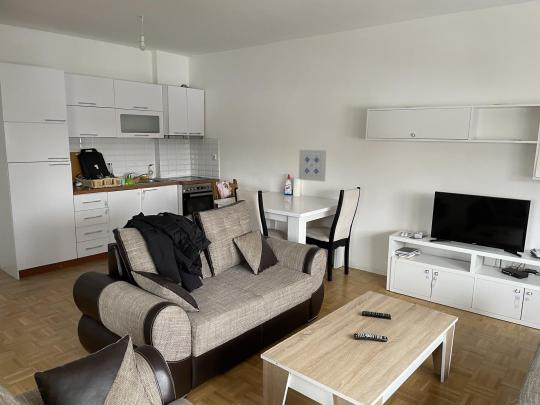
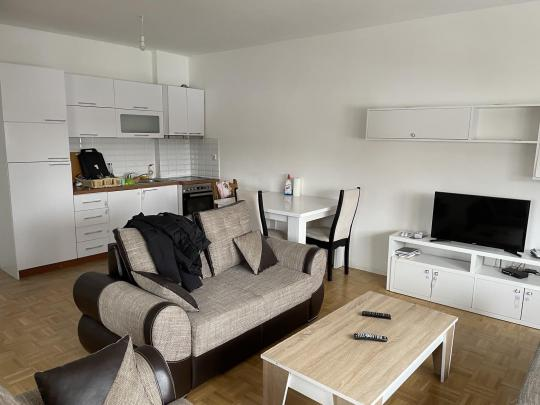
- wall art (312, 165)
